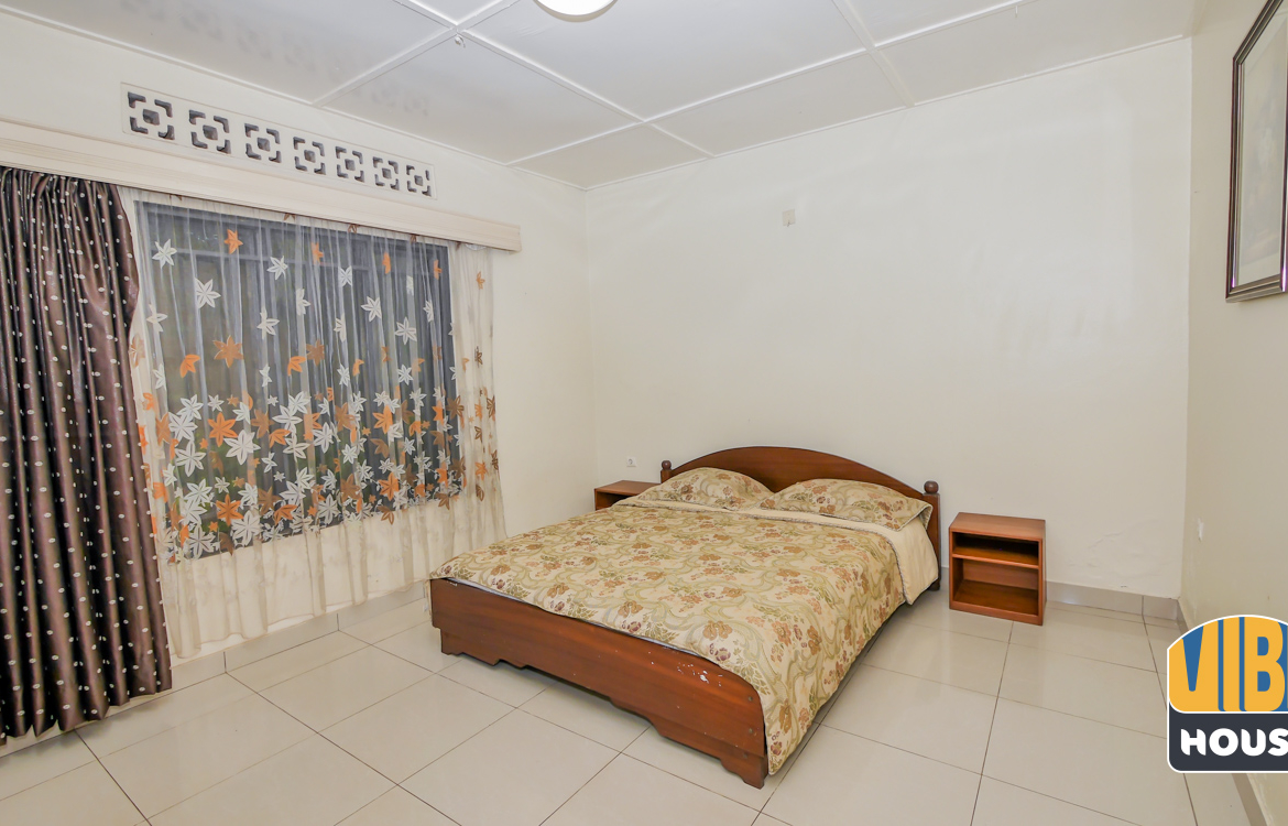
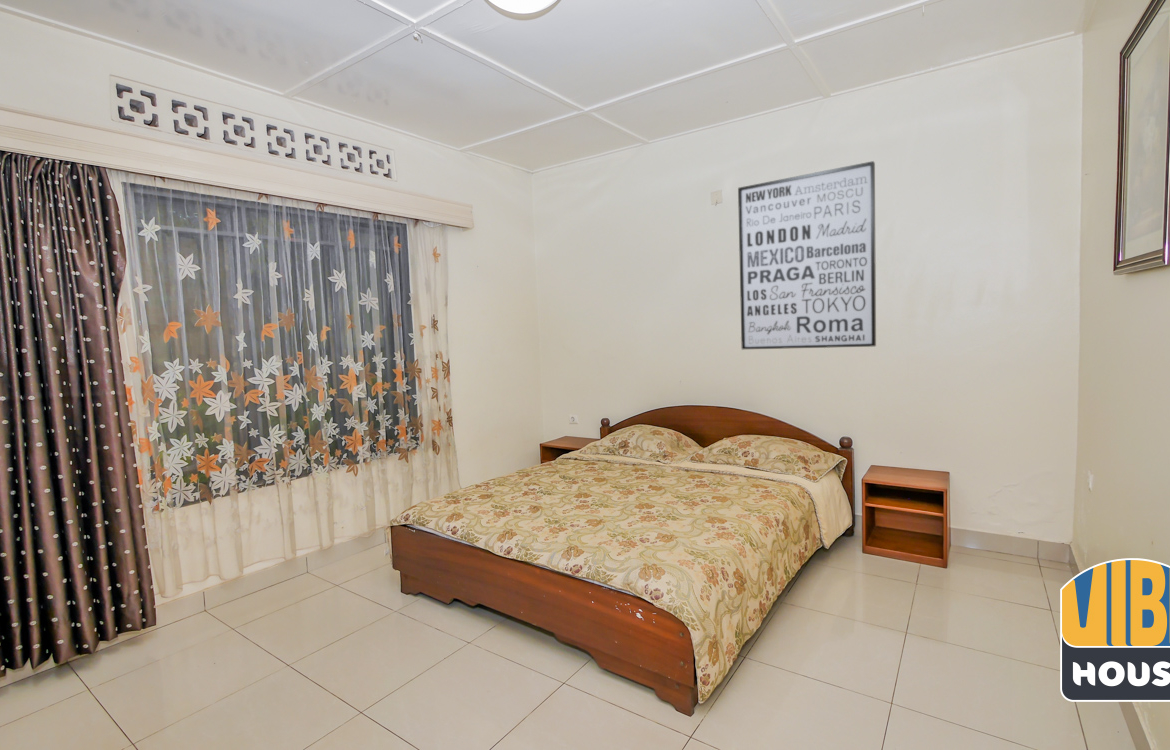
+ wall art (803, 262)
